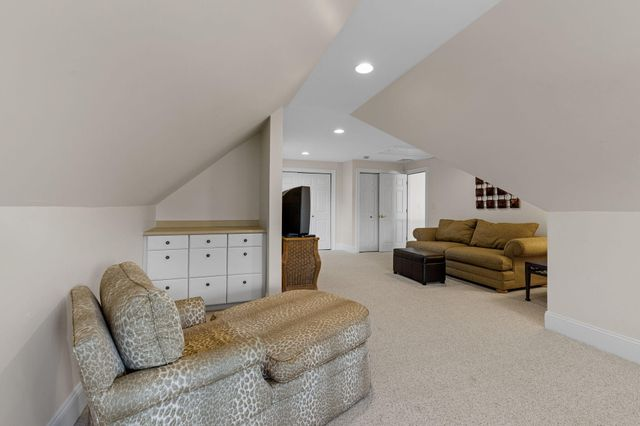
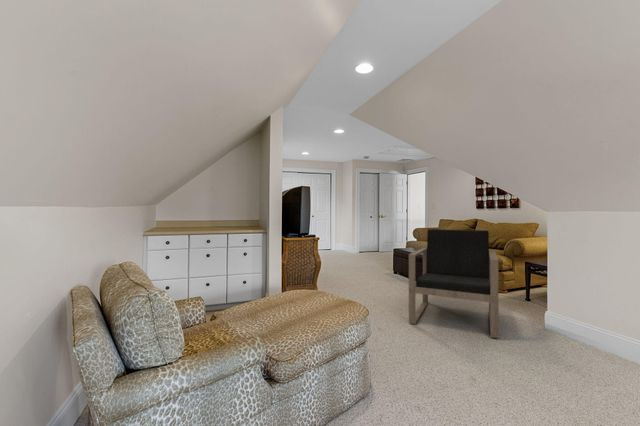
+ armchair (454, 274)
